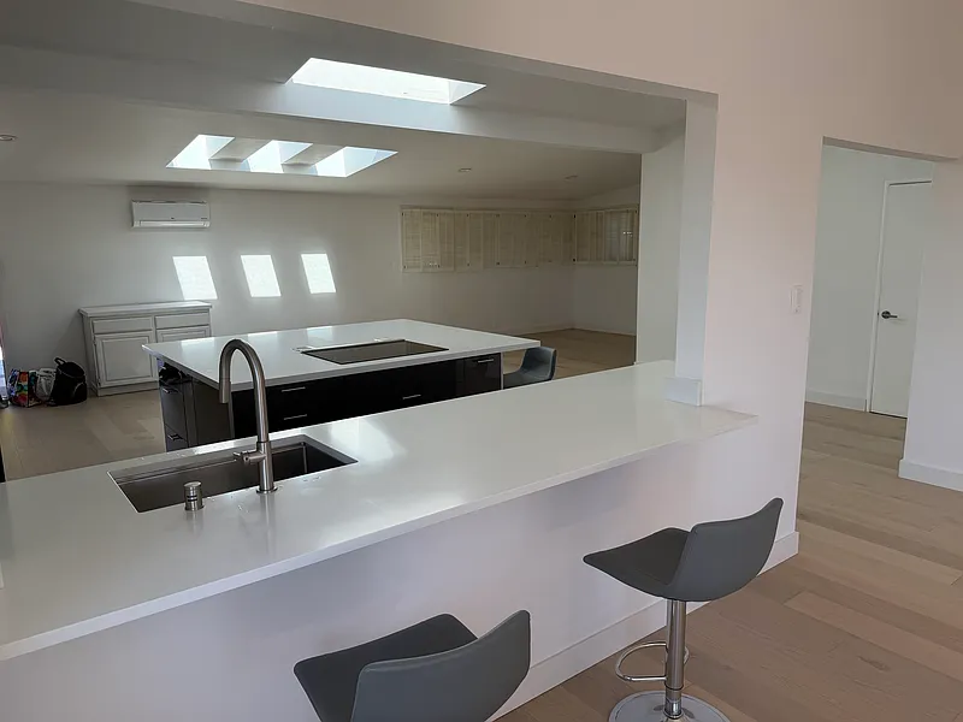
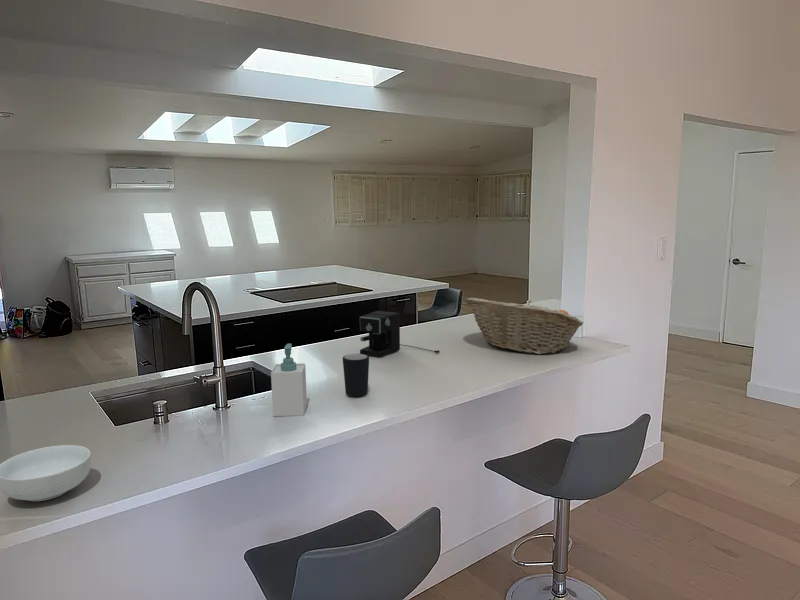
+ soap bottle (289, 378)
+ mug (359, 374)
+ cereal bowl (46, 476)
+ coffee maker (398, 334)
+ fruit basket (522, 320)
